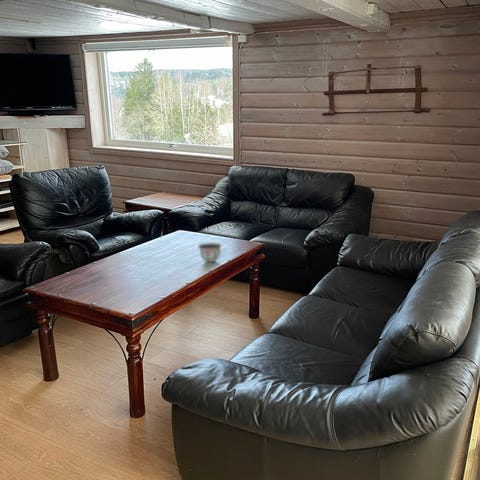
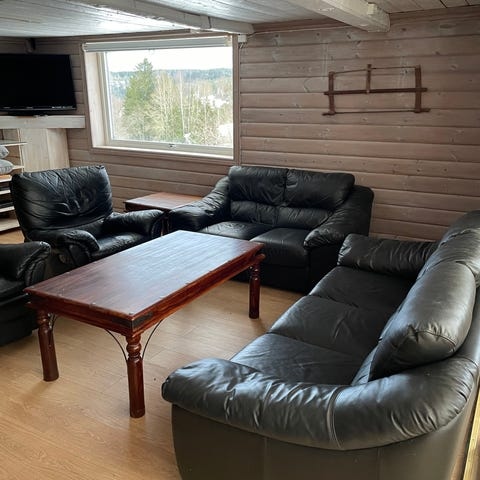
- bowl (210, 253)
